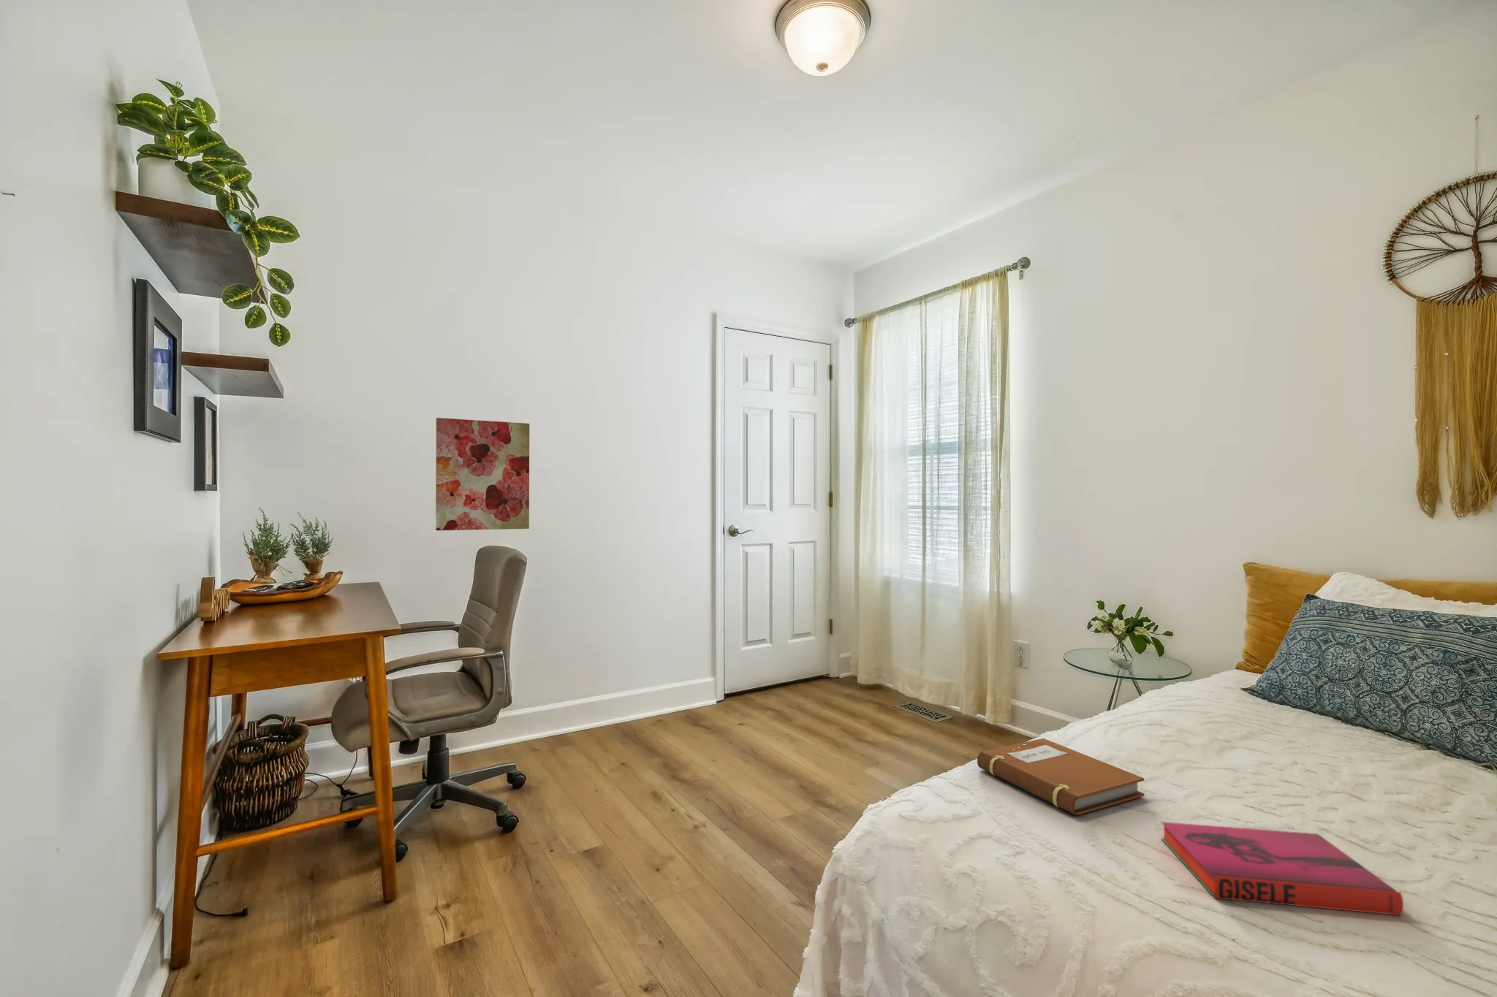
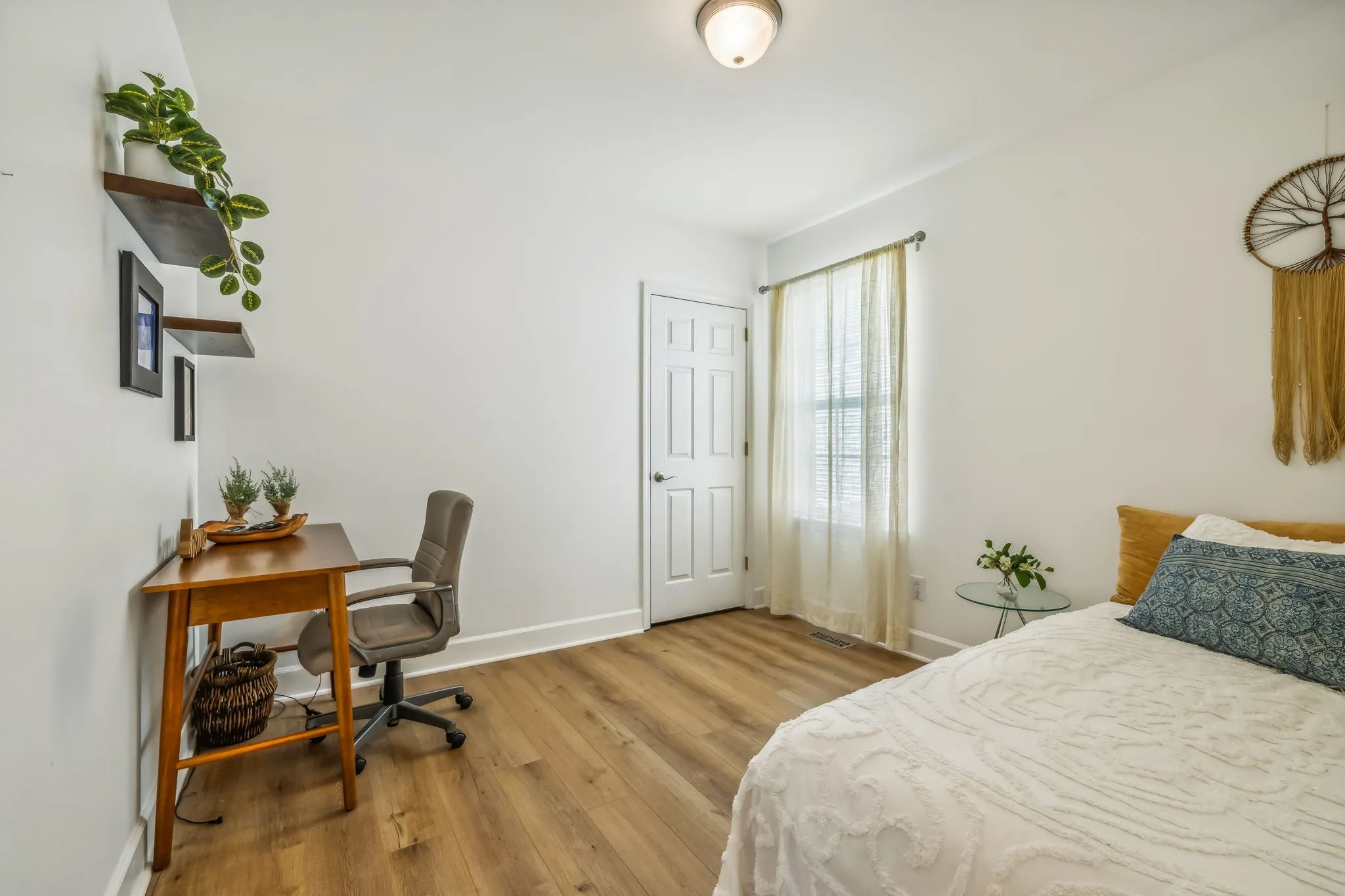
- notebook (1053, 772)
- hardback book (1270, 865)
- wall art (484, 475)
